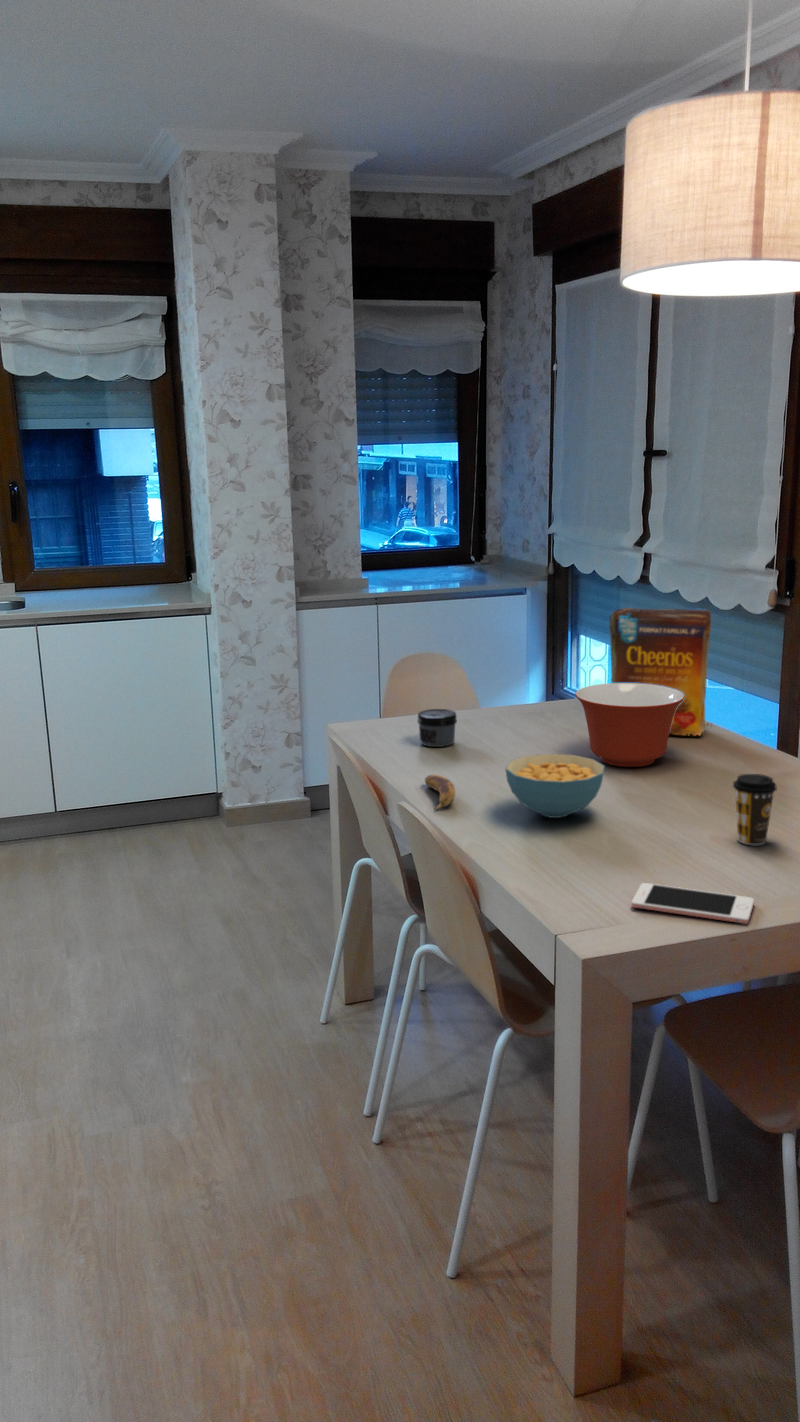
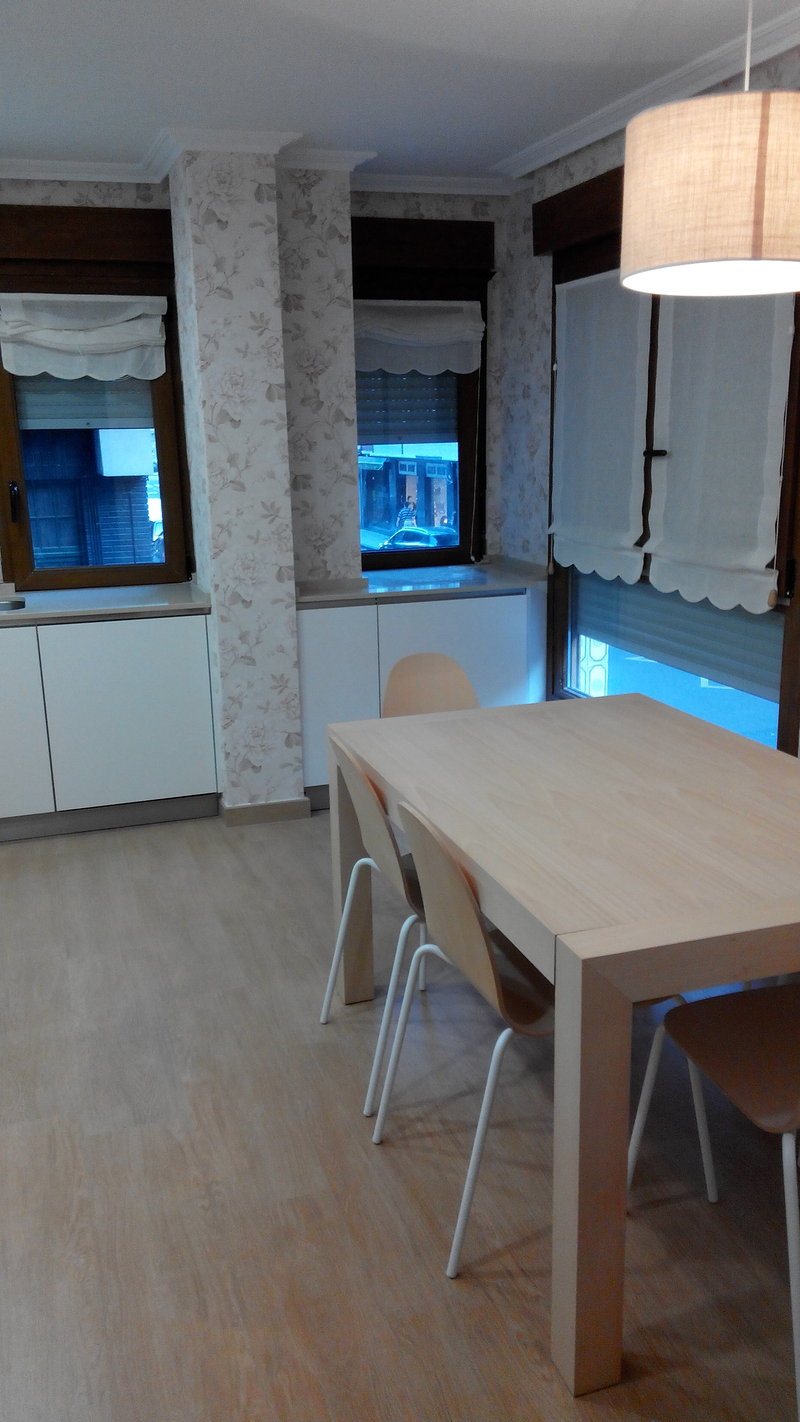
- coffee cup (753, 809)
- cereal box (658, 668)
- mixing bowl (628, 727)
- banana (439, 787)
- cell phone (692, 902)
- jar (437, 728)
- cereal bowl (554, 790)
